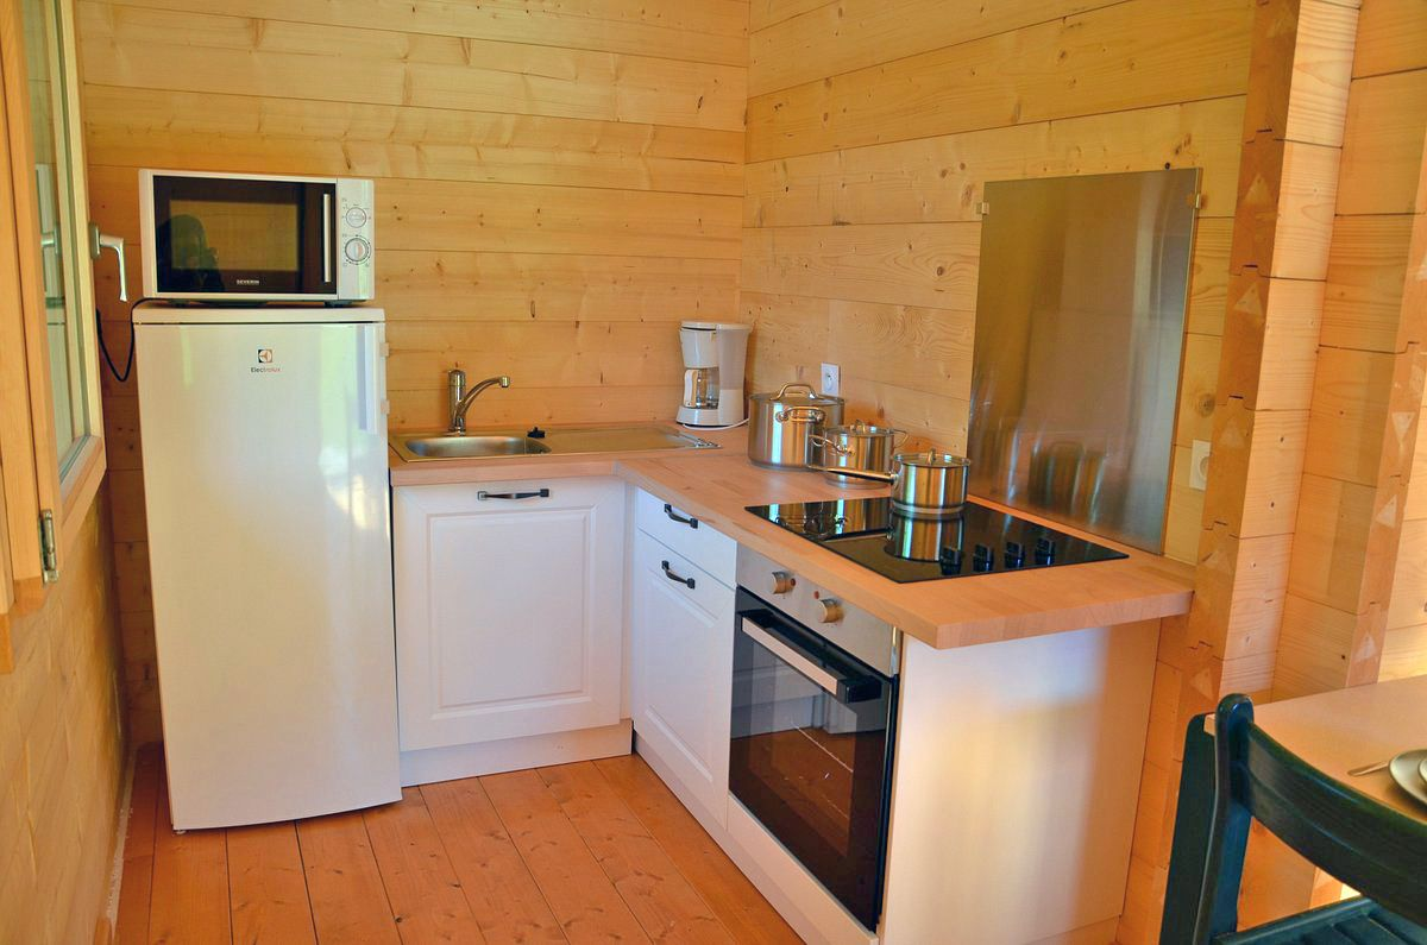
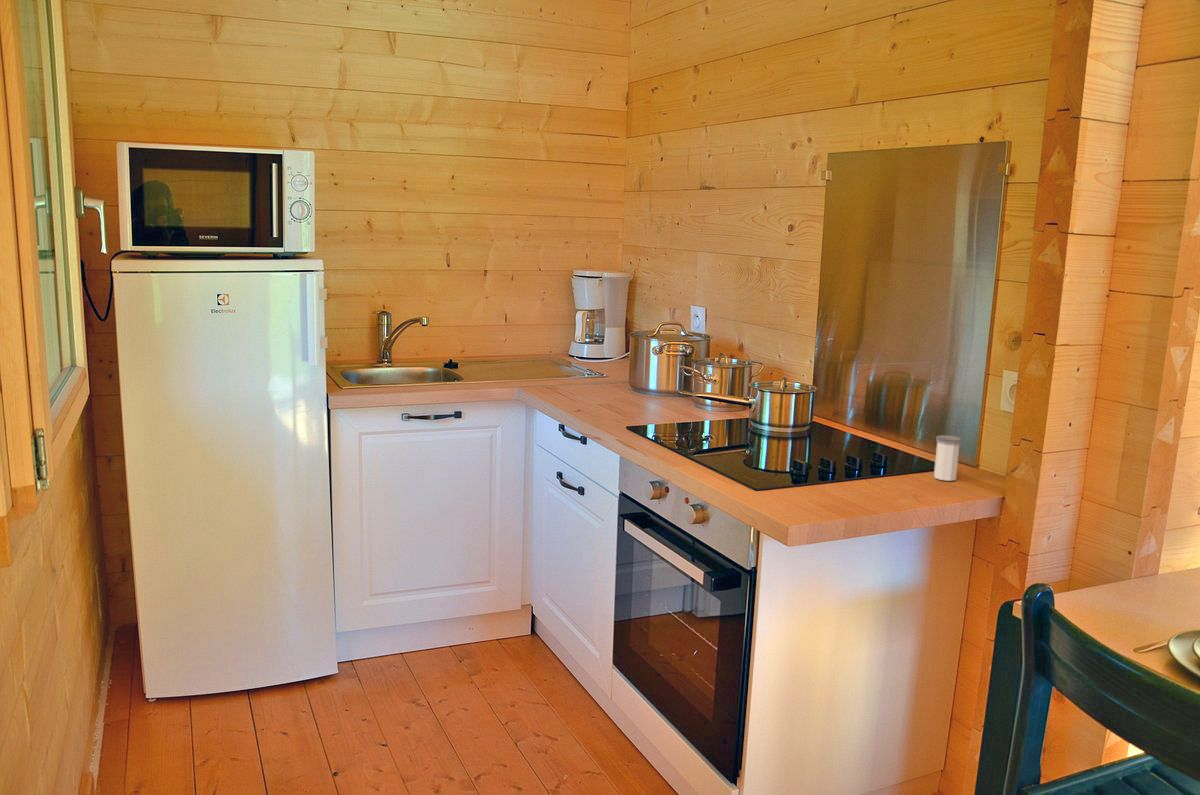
+ salt shaker (946, 458)
